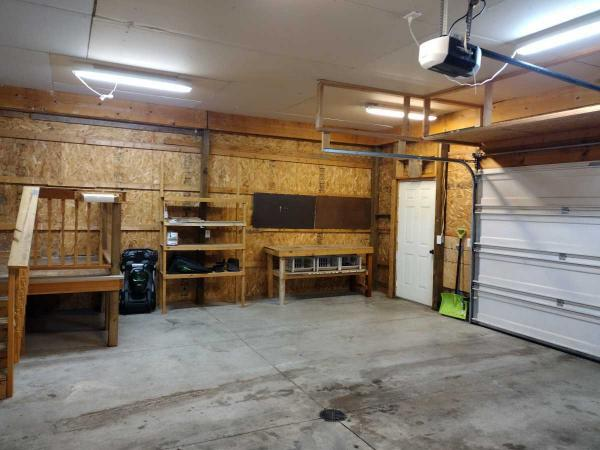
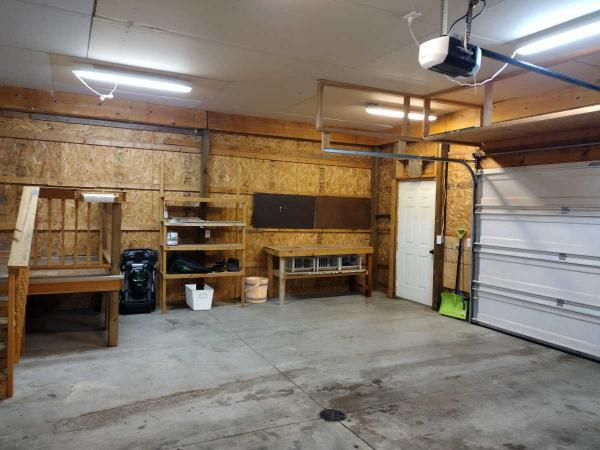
+ storage bin (198, 296)
+ bucket (255, 289)
